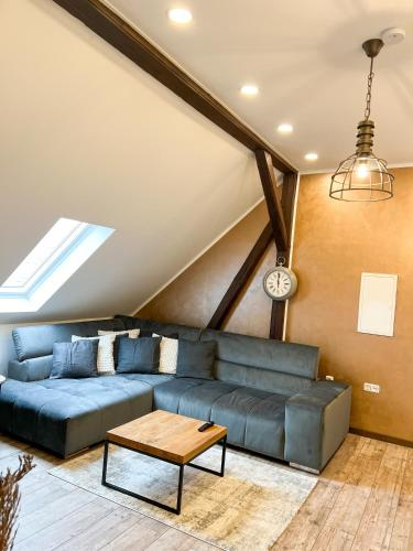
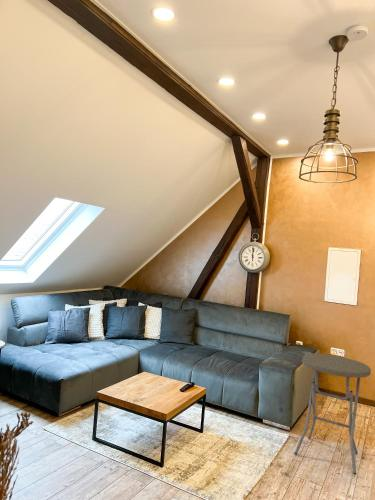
+ side table (333, 397)
